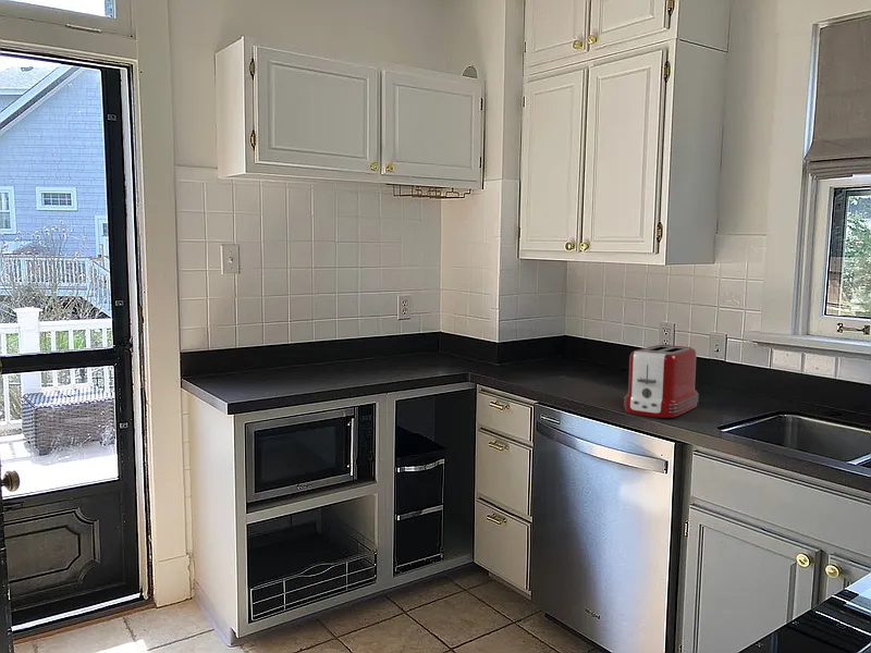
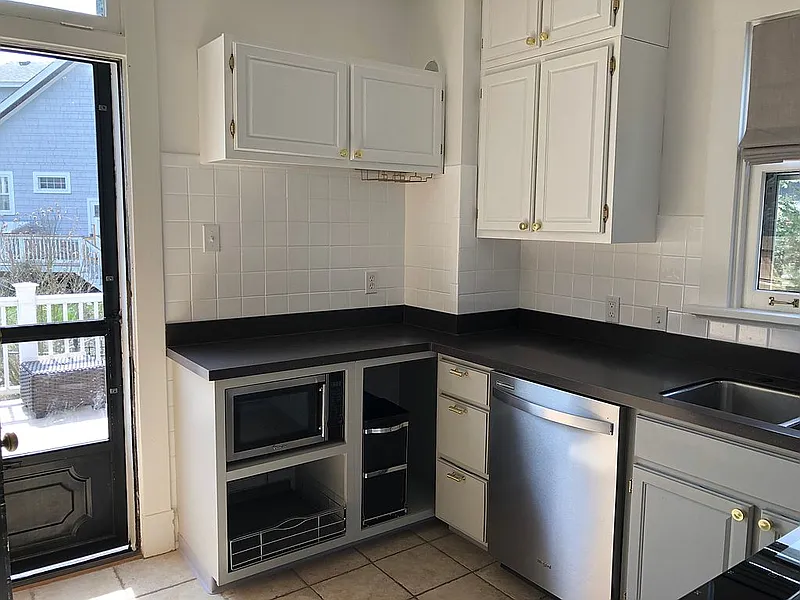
- toaster (662, 379)
